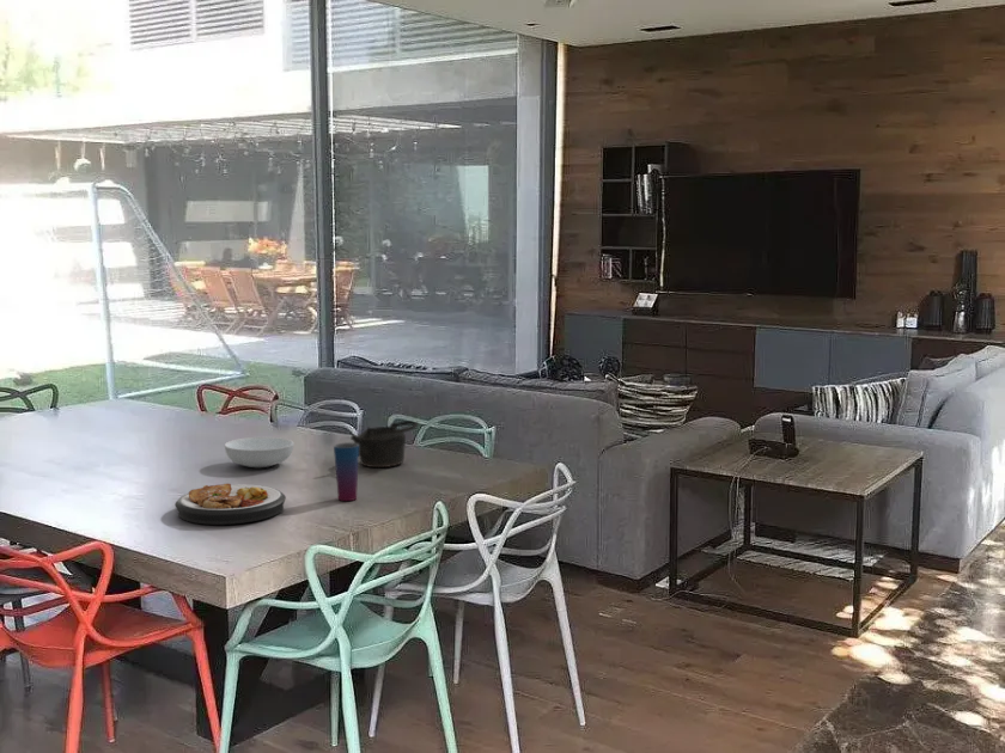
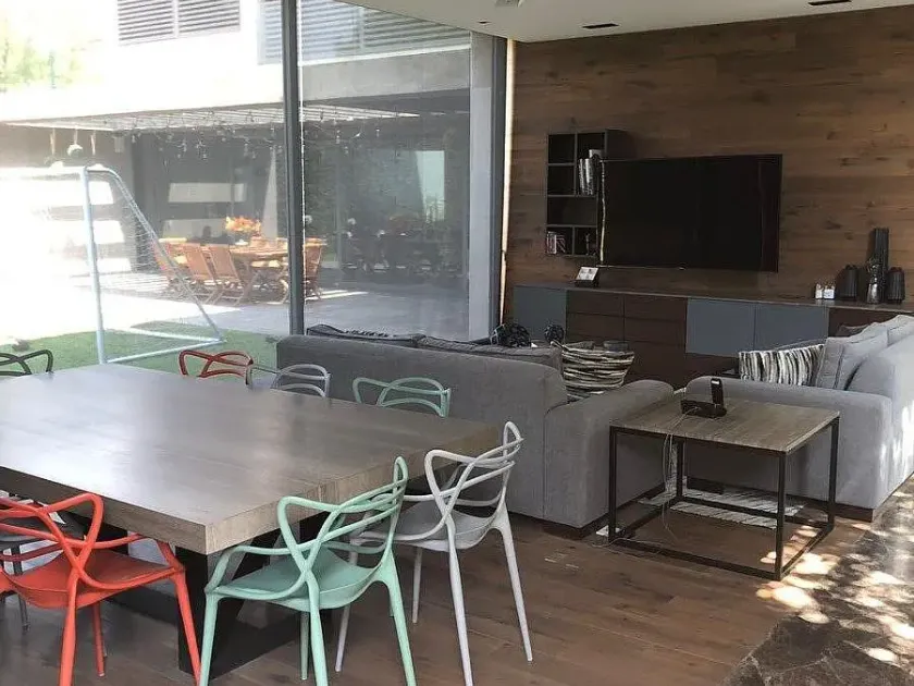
- serving bowl (260, 453)
- cup (346, 471)
- teapot (380, 443)
- plate (231, 498)
